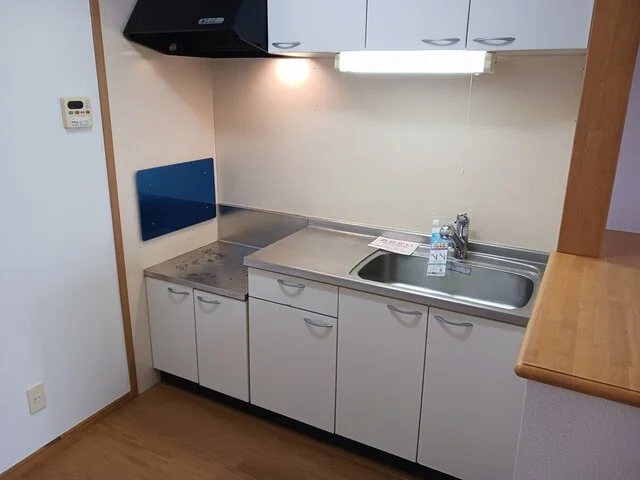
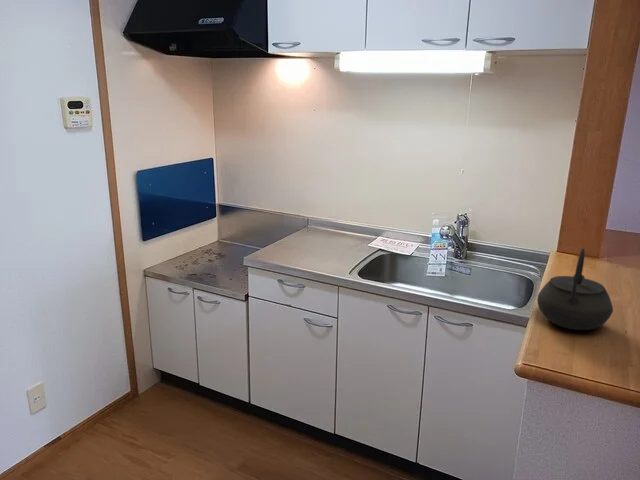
+ kettle (577, 285)
